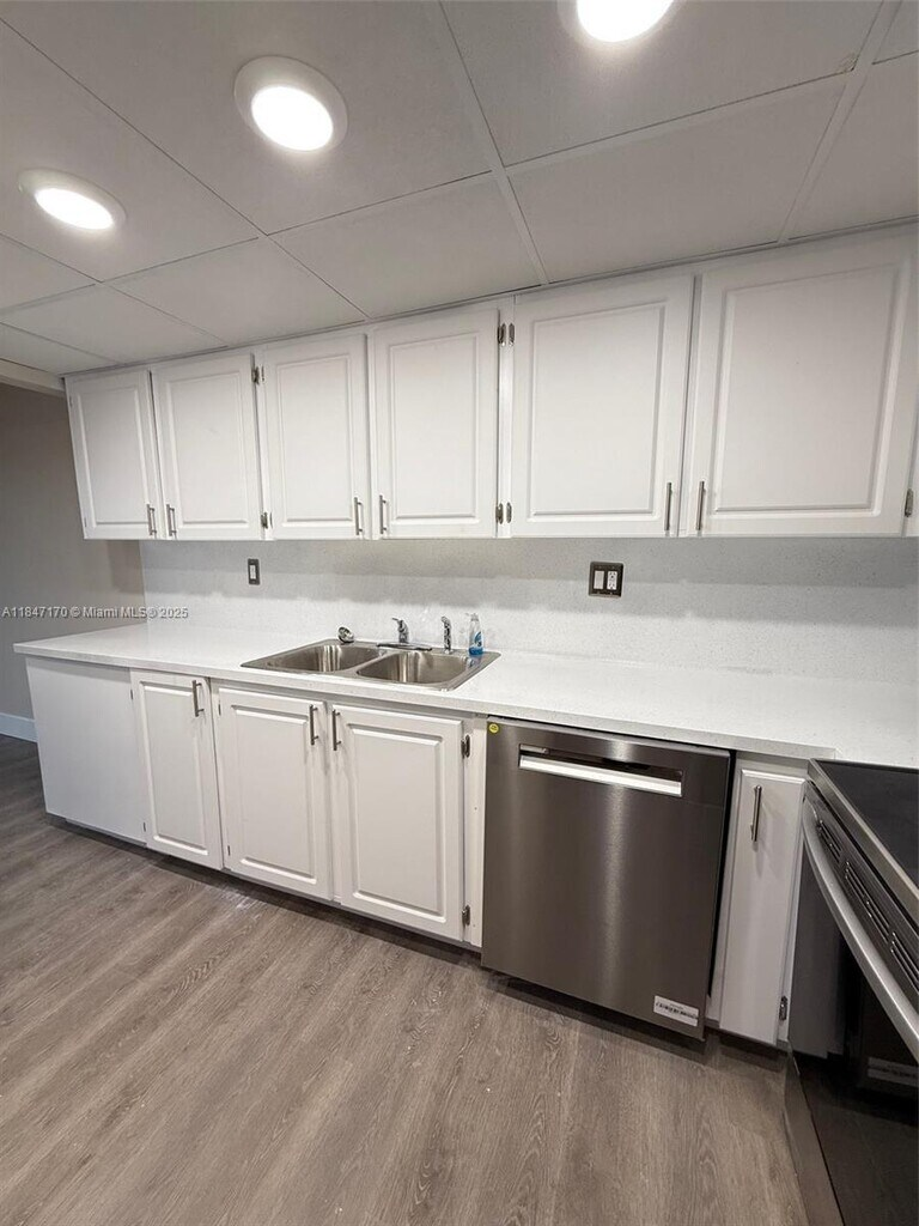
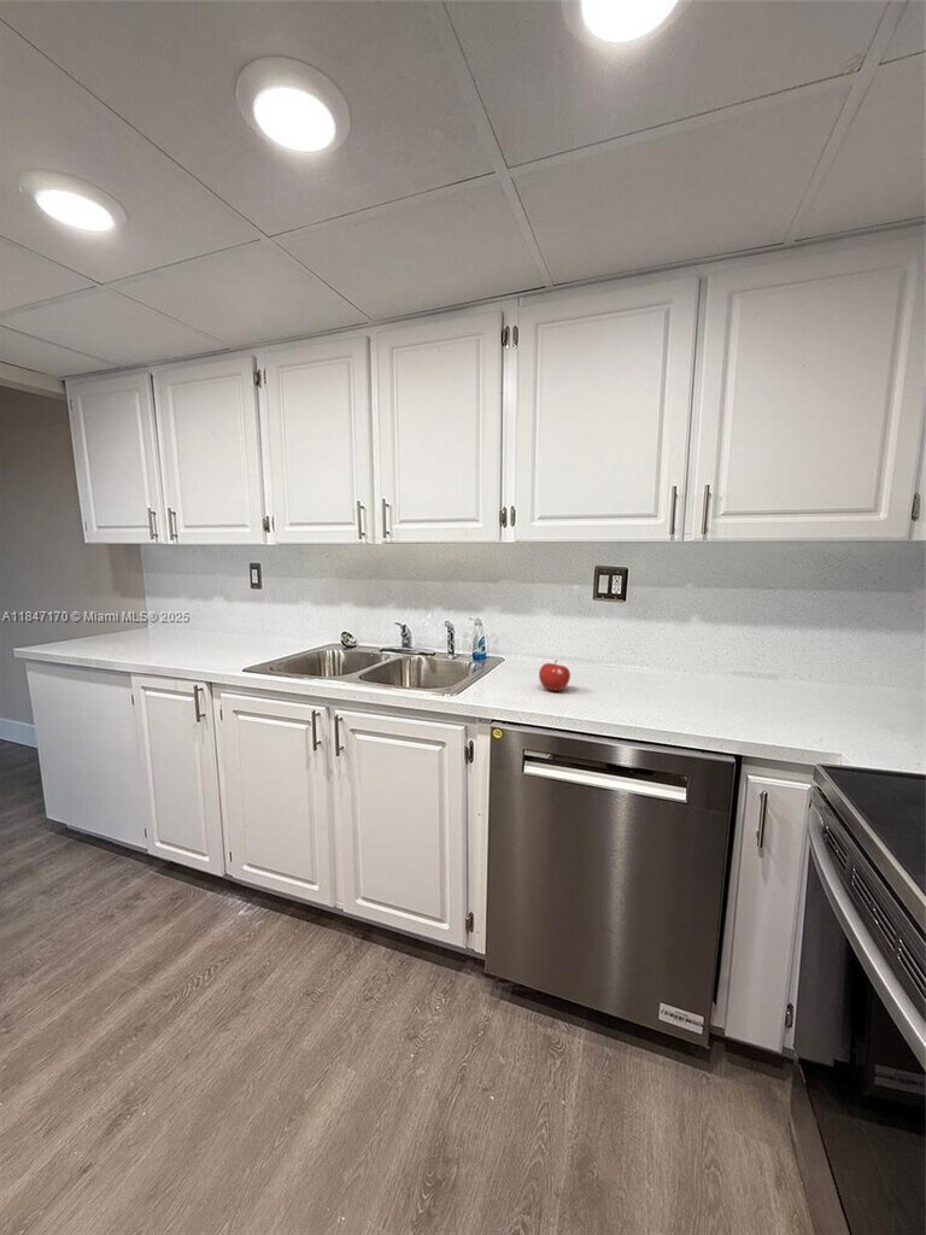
+ fruit (553, 674)
